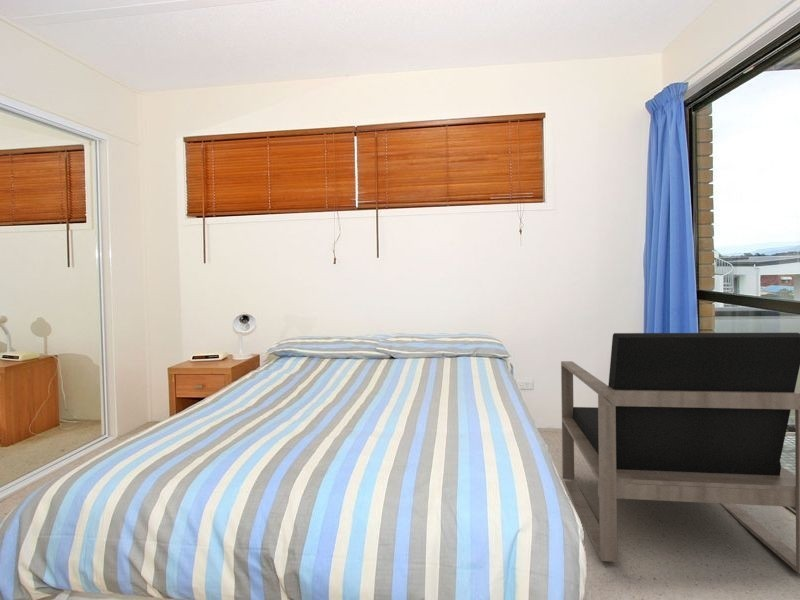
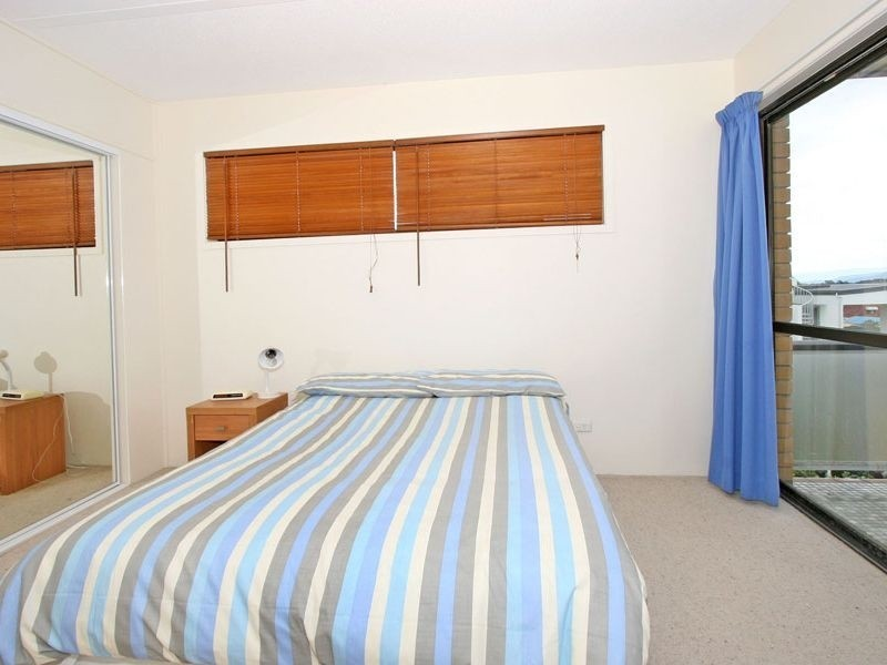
- armchair (664, 423)
